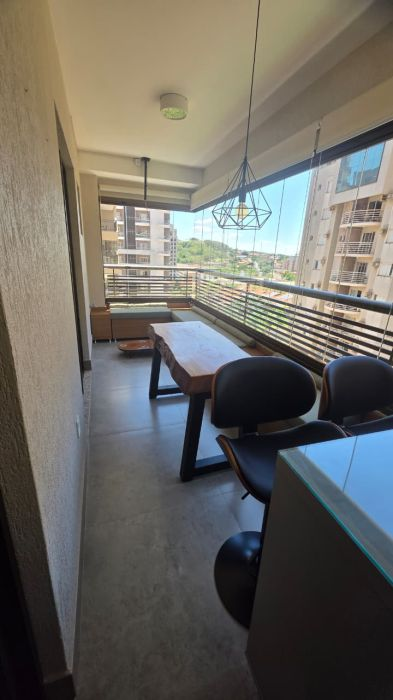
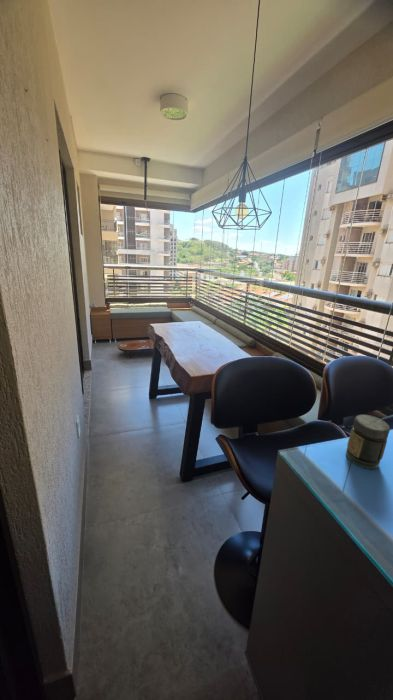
+ jar (367, 440)
